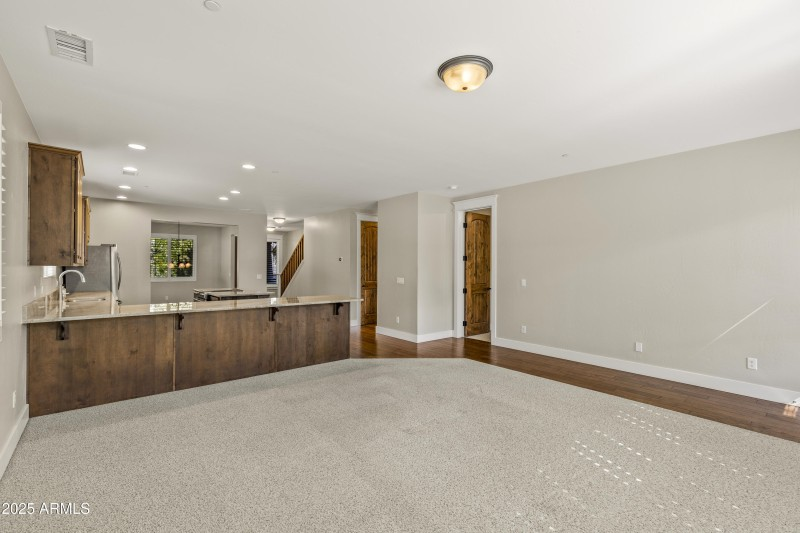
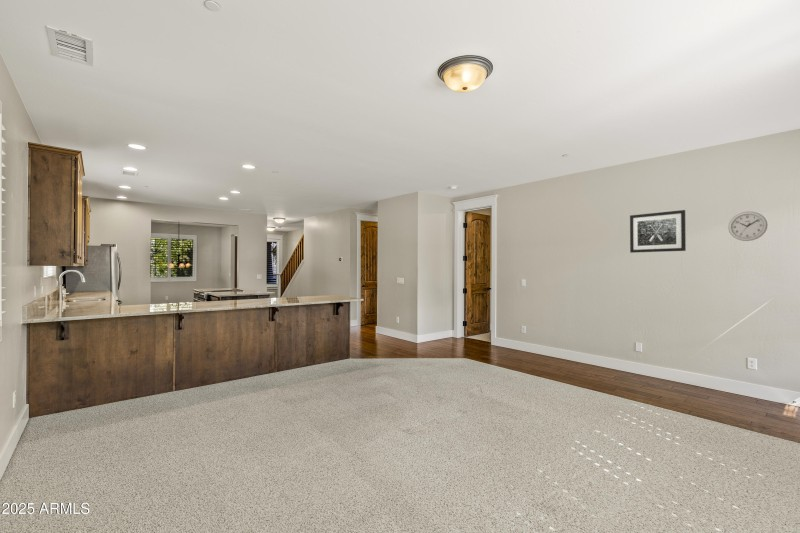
+ wall clock (747, 226)
+ wall art (656, 232)
